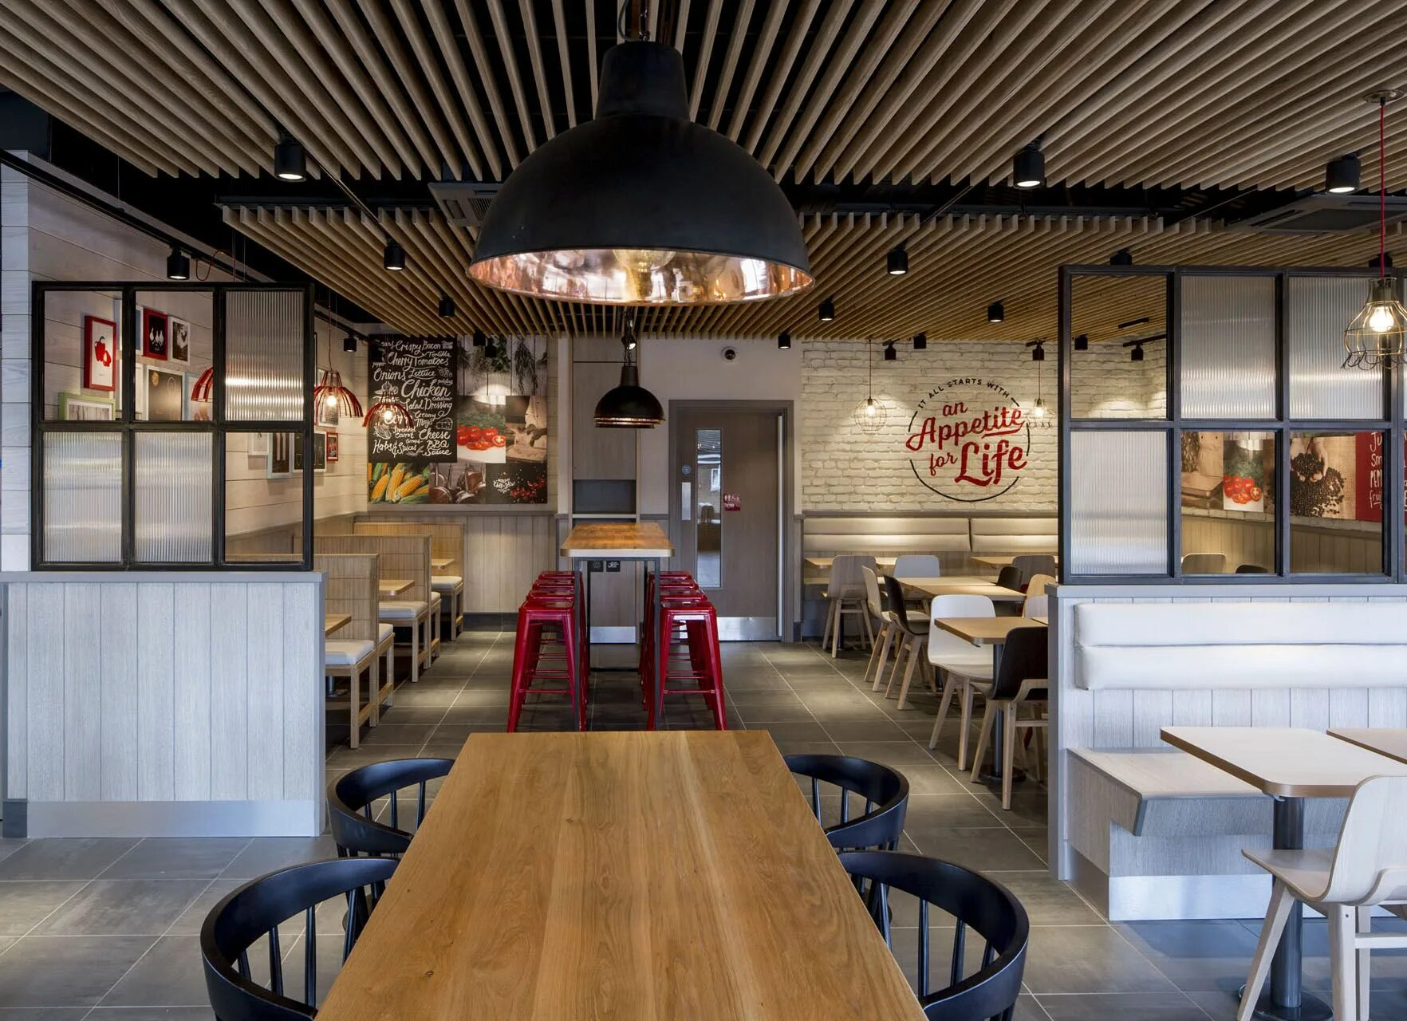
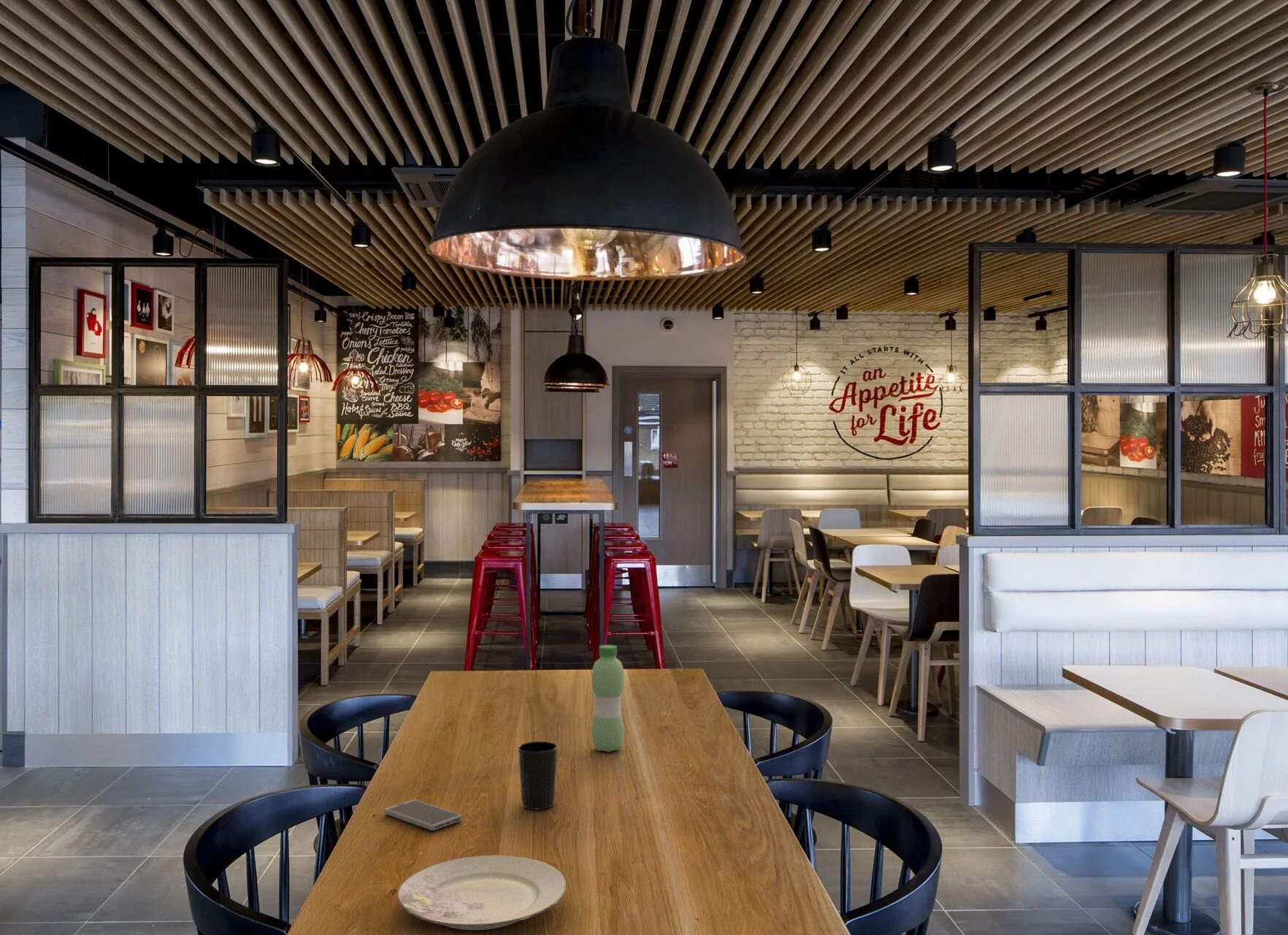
+ water bottle (607, 698)
+ cup (537, 775)
+ plate (483, 896)
+ smartphone (423, 814)
